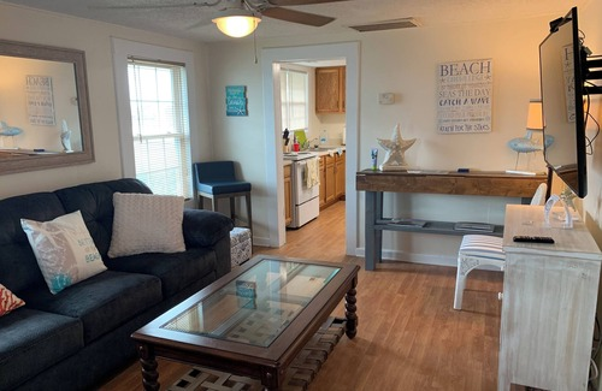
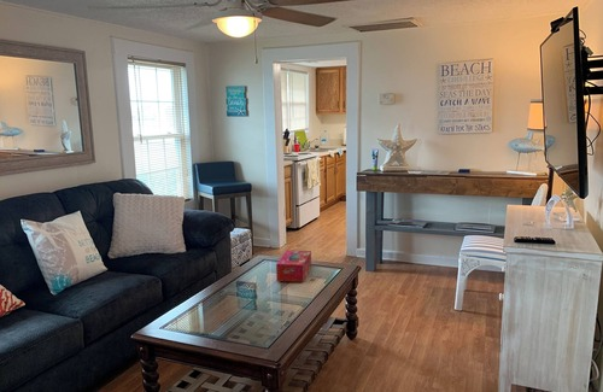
+ tissue box (294, 264)
